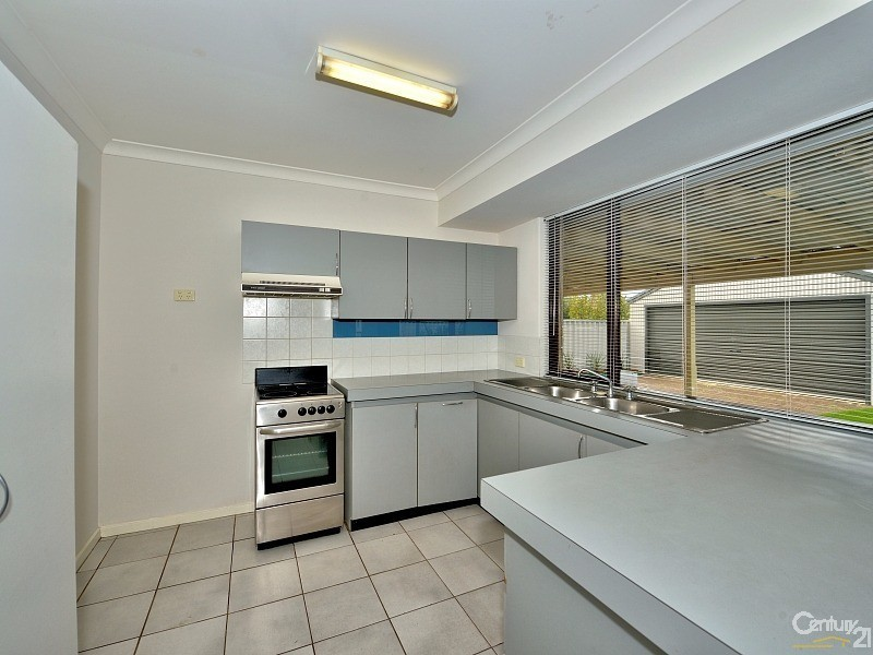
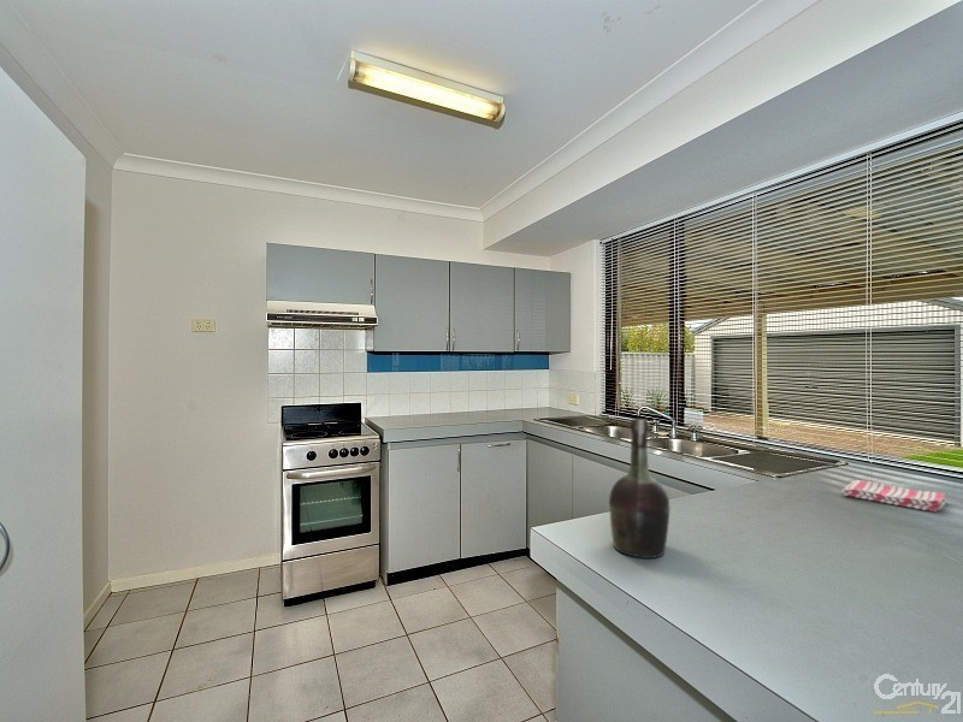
+ dish towel (892, 492)
+ cognac bottle (638, 483)
